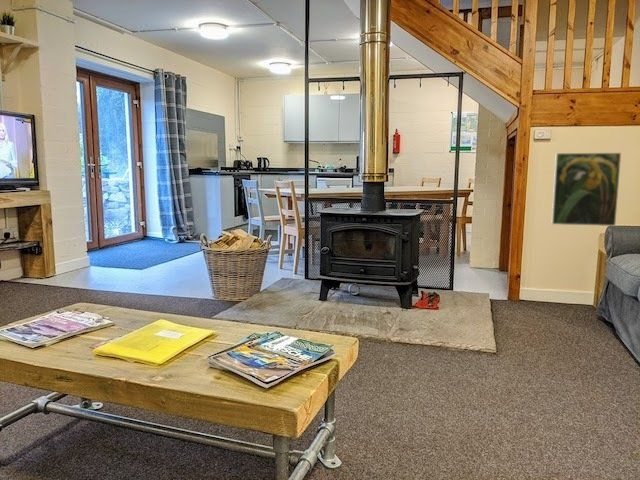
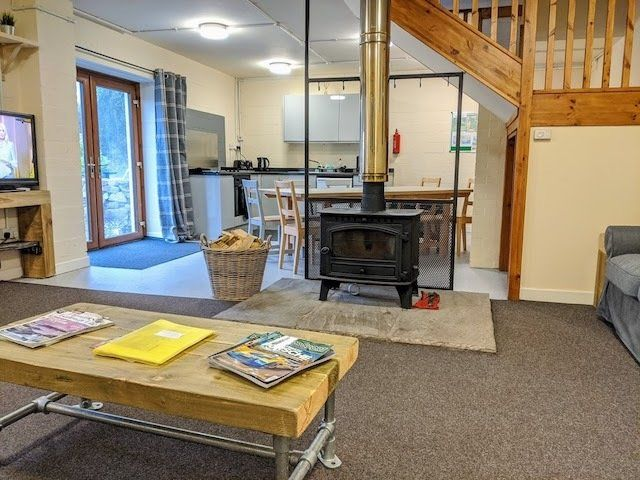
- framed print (585, 189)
